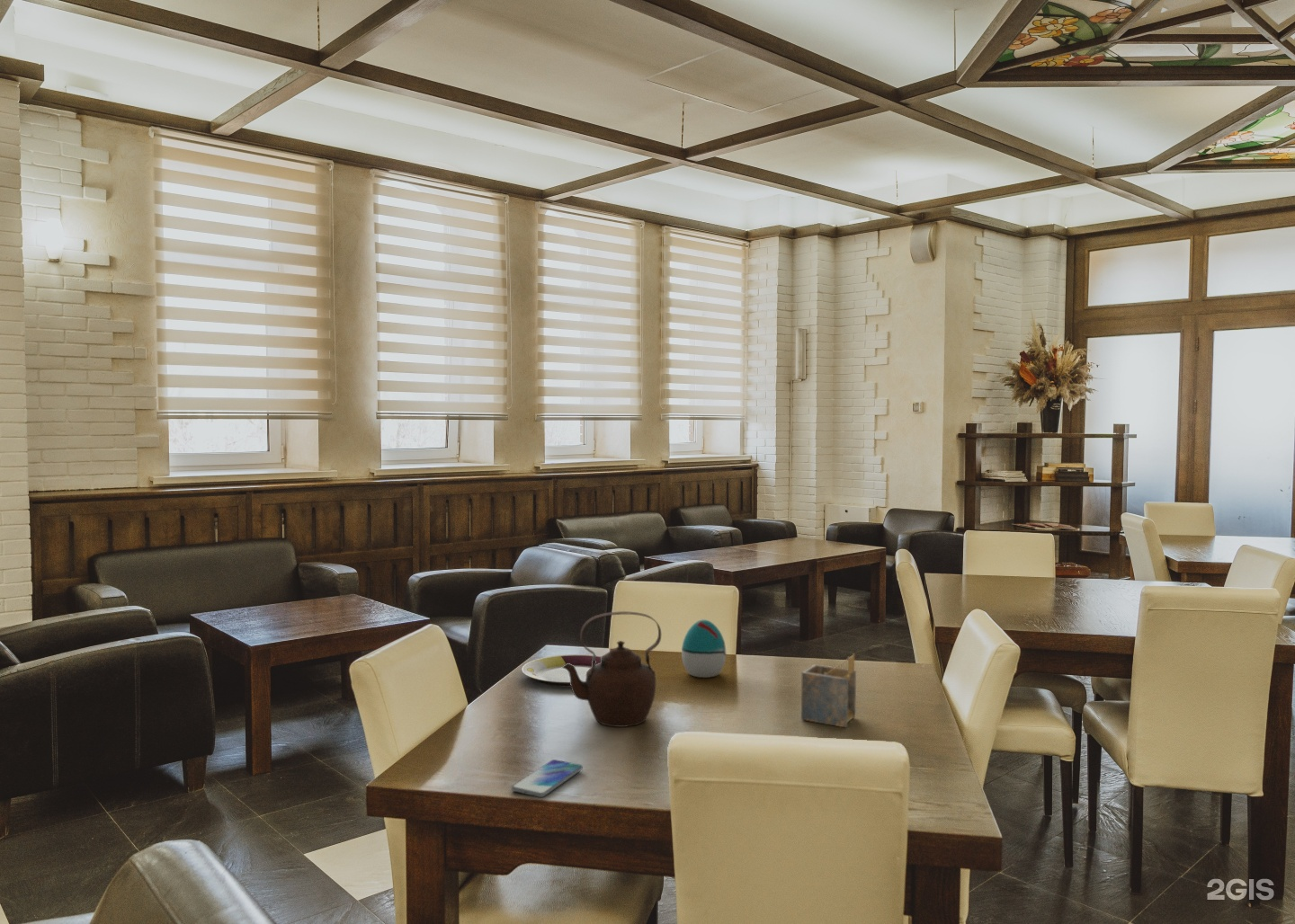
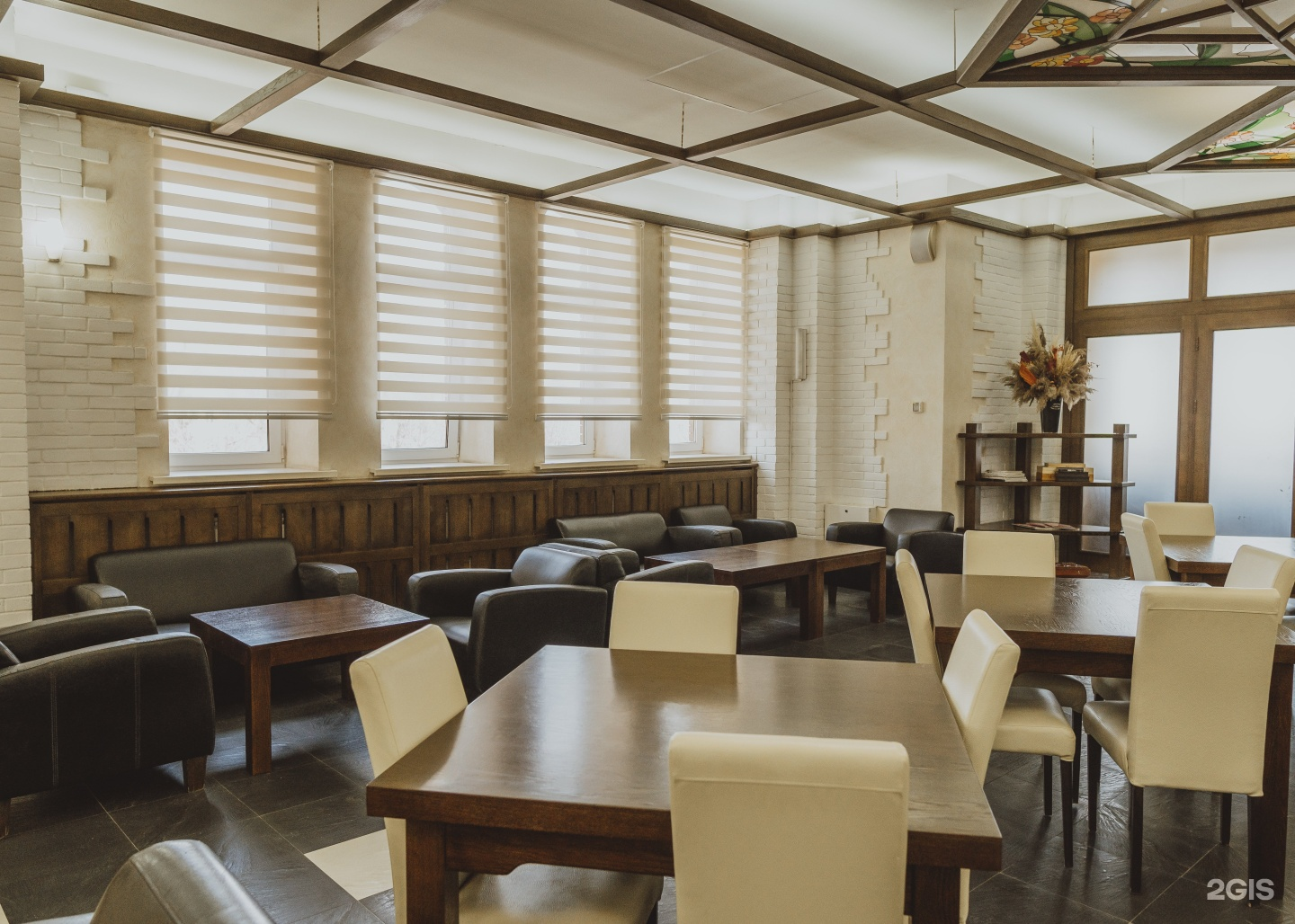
- plate (576, 669)
- decorative egg (703, 646)
- smartphone (548, 777)
- teapot (611, 666)
- napkin holder (829, 686)
